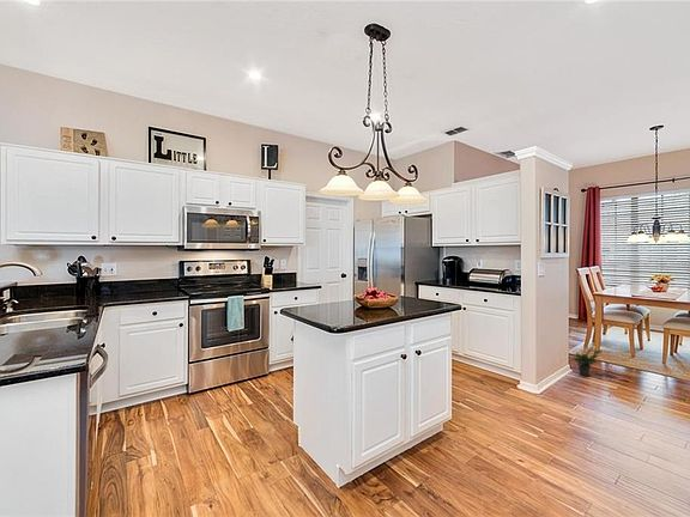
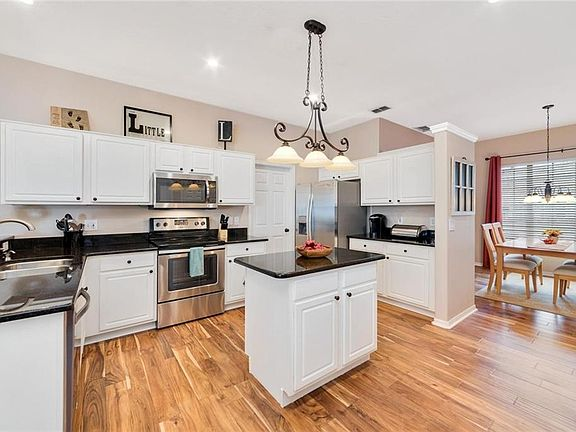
- potted plant (589, 360)
